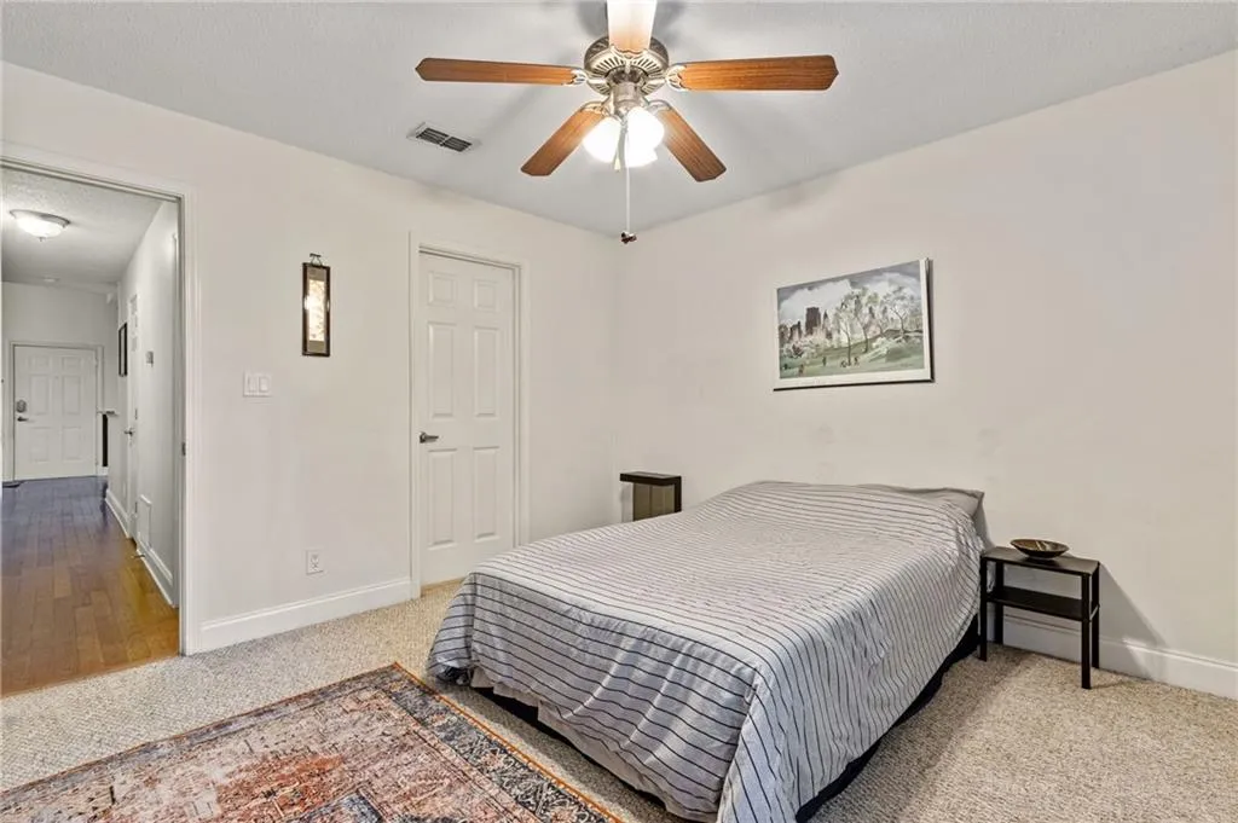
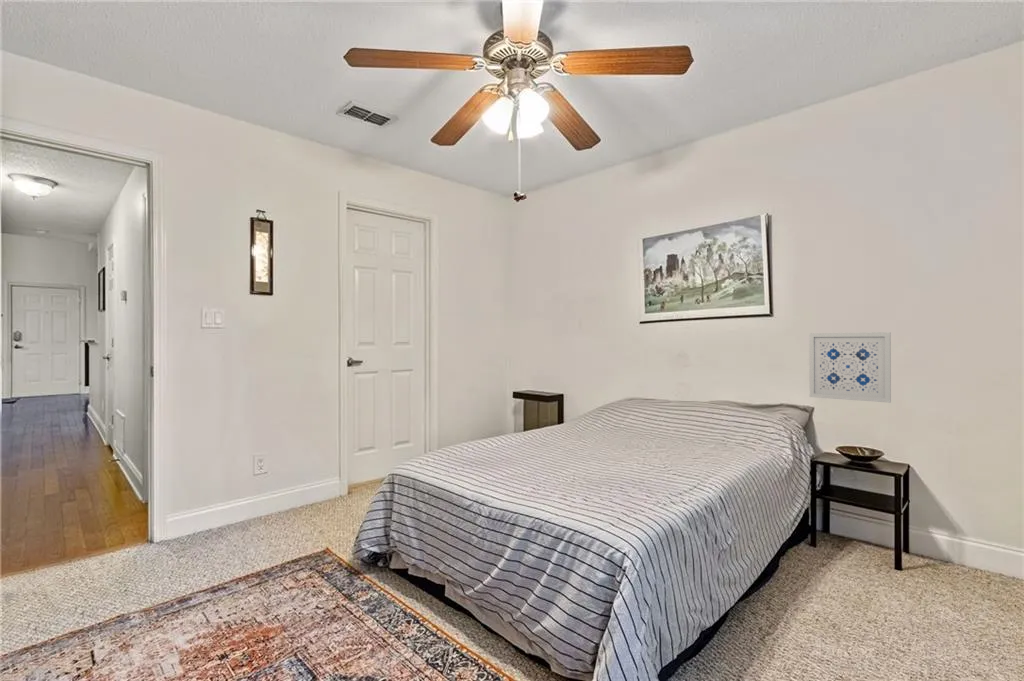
+ wall art (848, 366)
